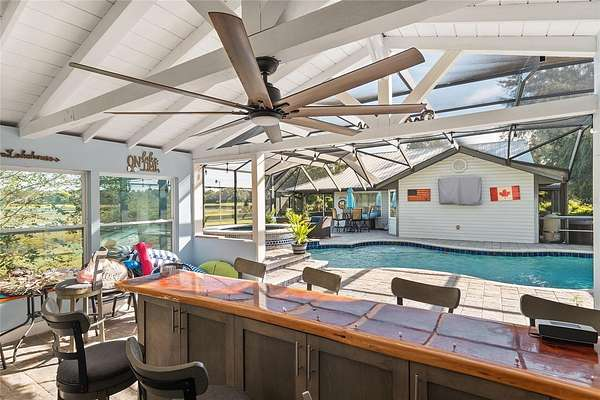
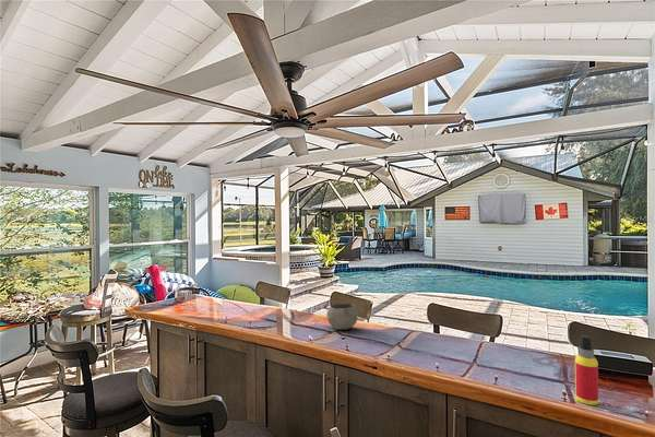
+ bowl (342, 316)
+ spray bottle (586, 368)
